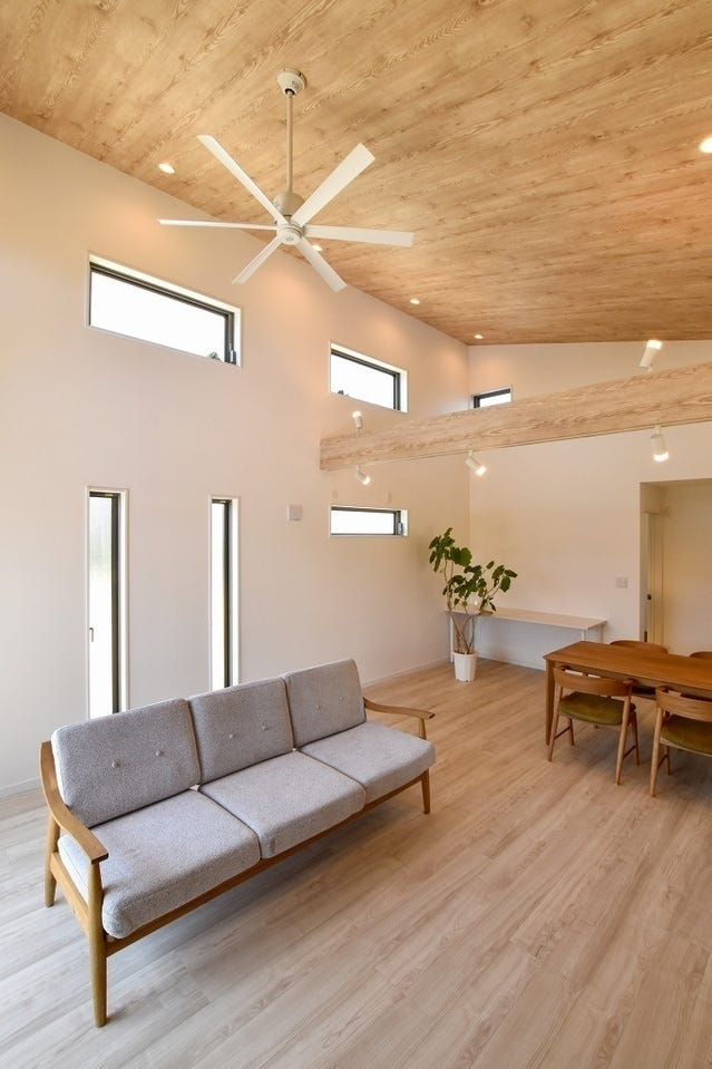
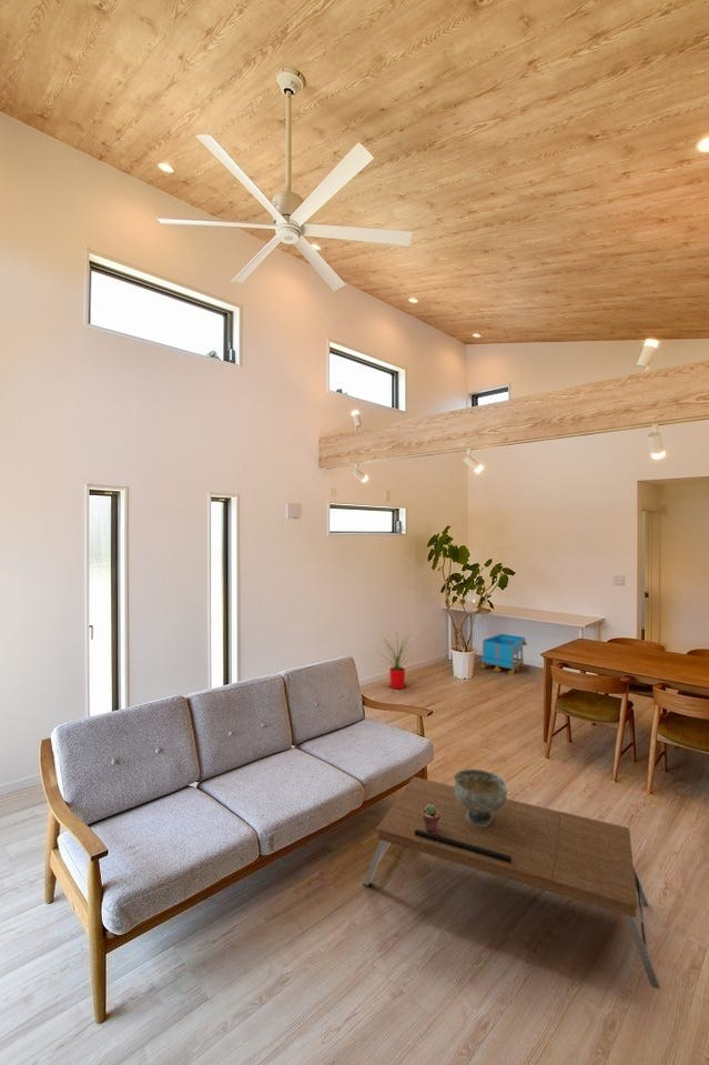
+ potted succulent (431, 813)
+ decorative bowl (479, 795)
+ storage bin (506, 652)
+ coffee table (502, 858)
+ house plant (396, 657)
